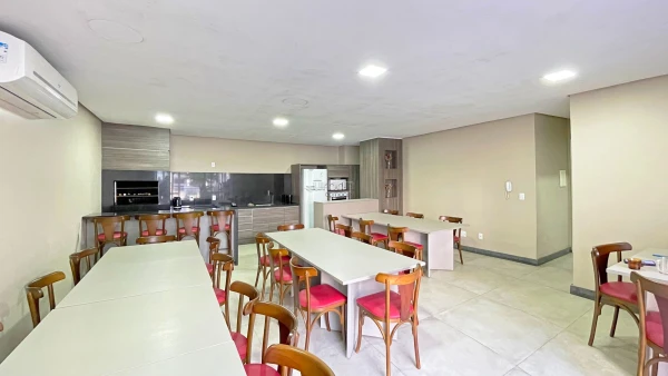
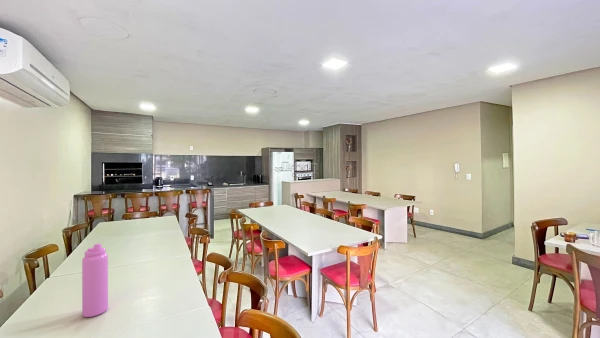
+ water bottle (95, 277)
